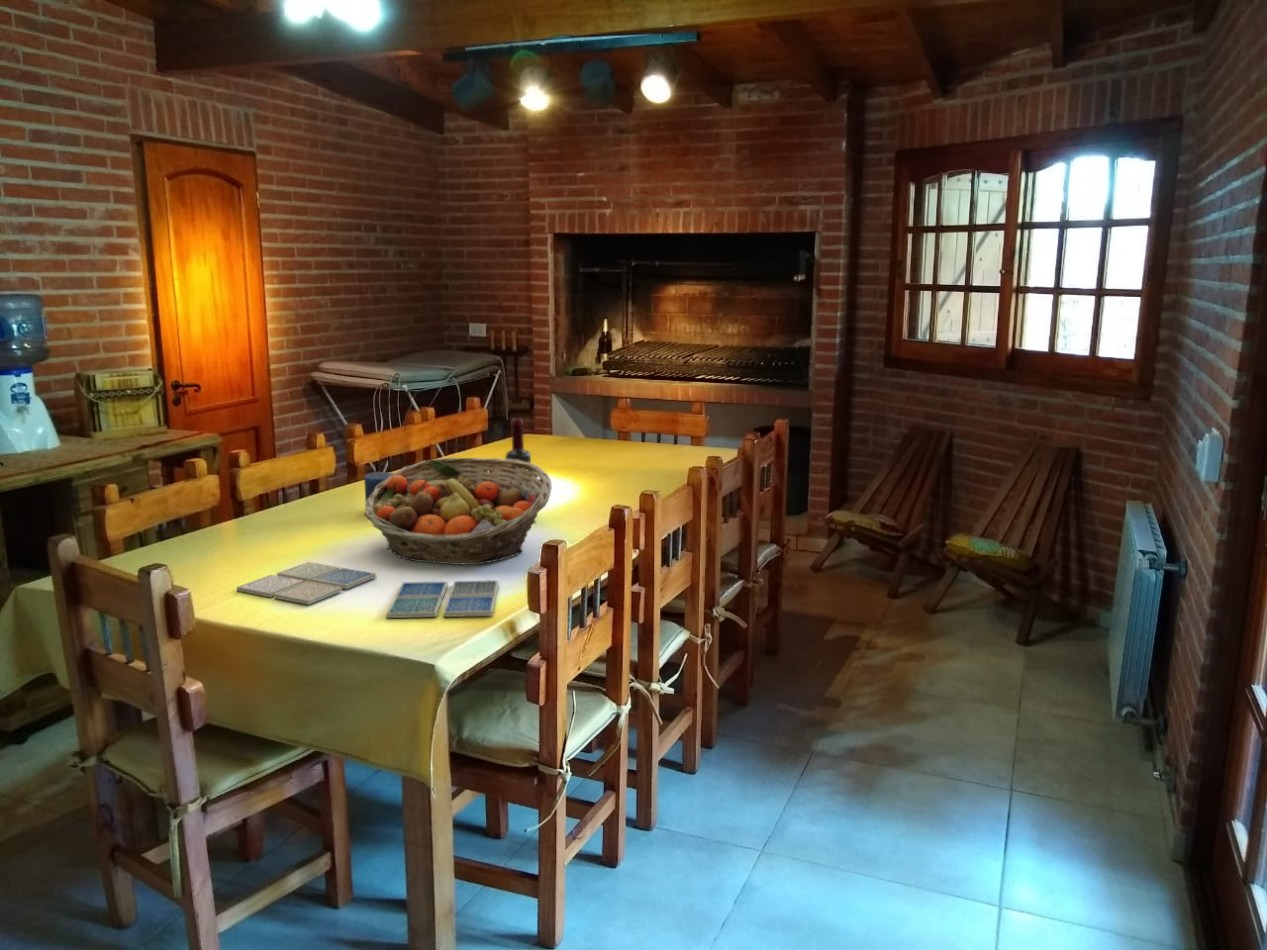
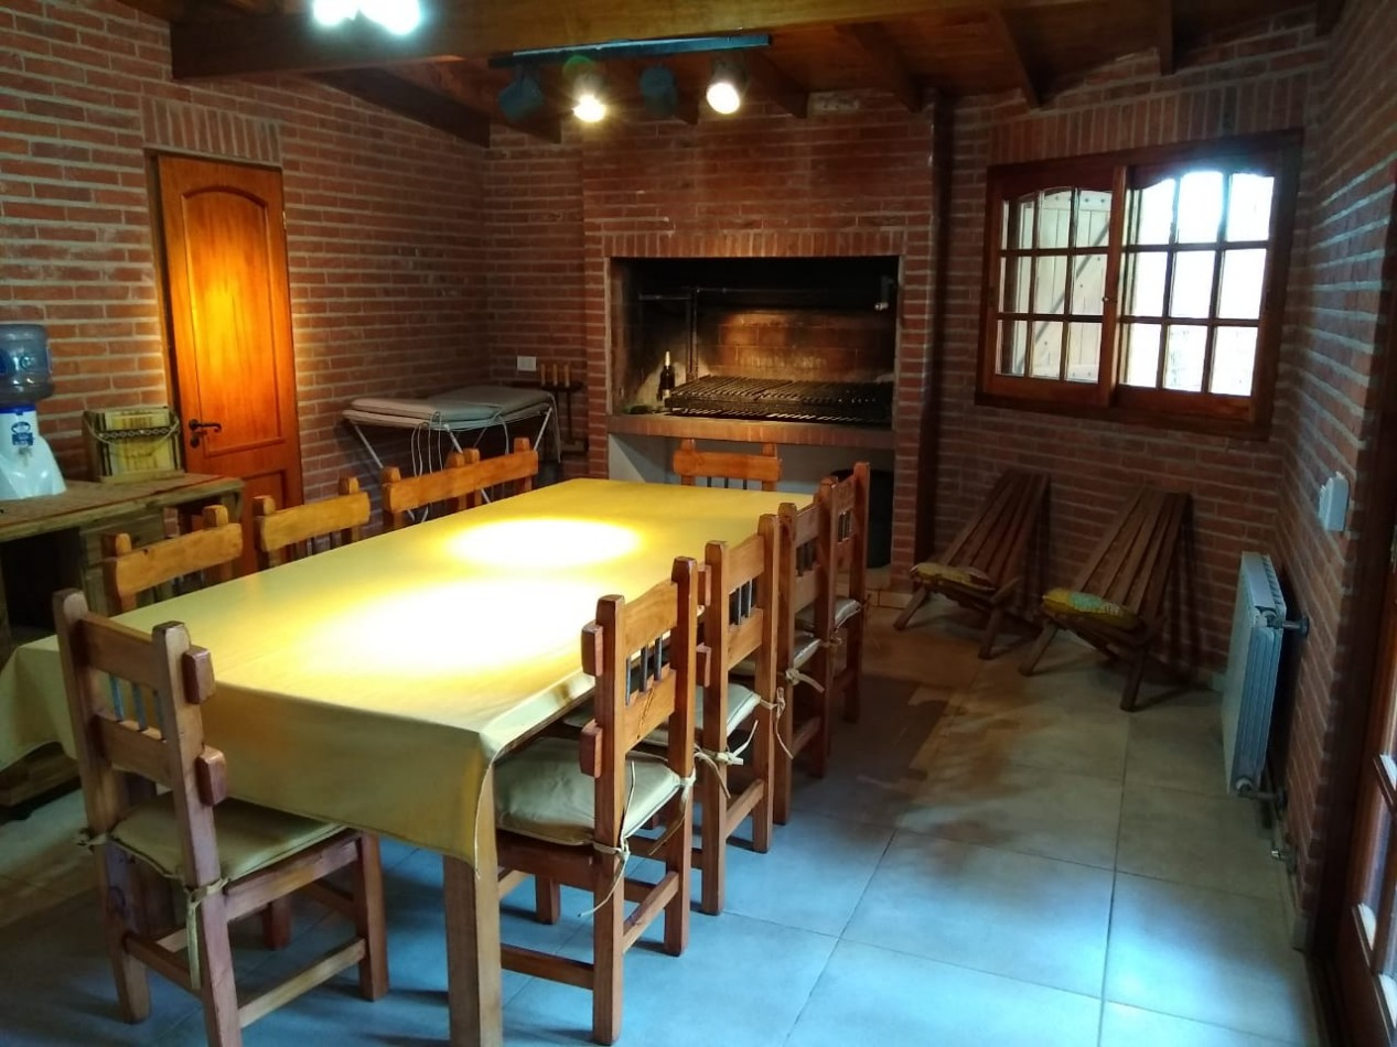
- fruit basket (459, 509)
- wine bottle (522, 468)
- drink coaster (443, 596)
- candle (374, 489)
- drink coaster (308, 581)
